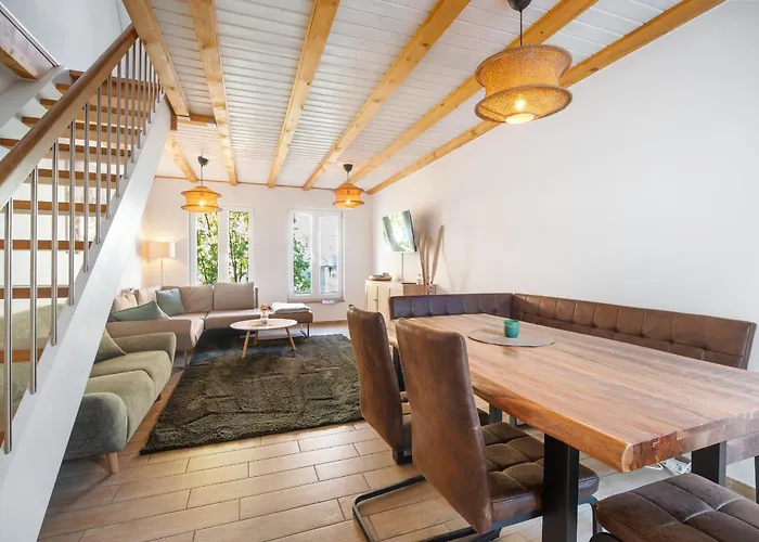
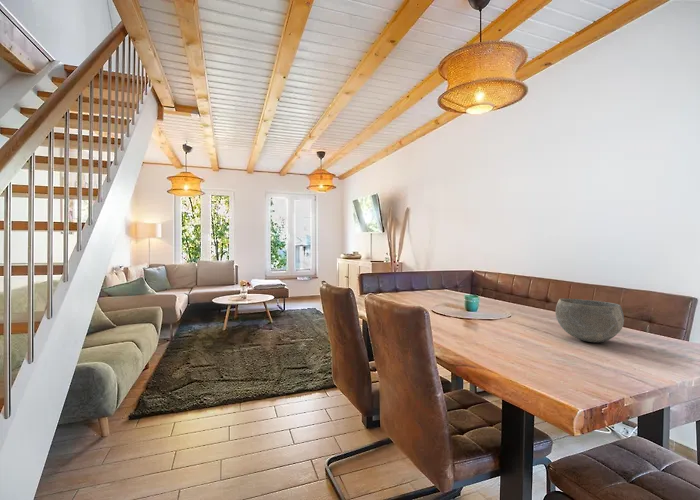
+ bowl (588, 321)
